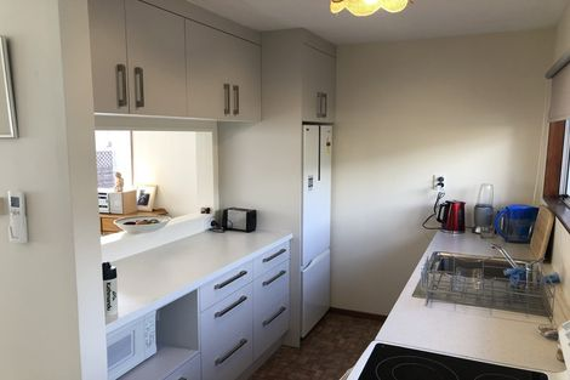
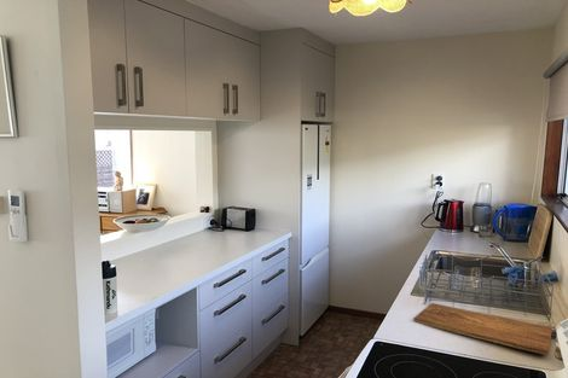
+ cutting board (481, 325)
